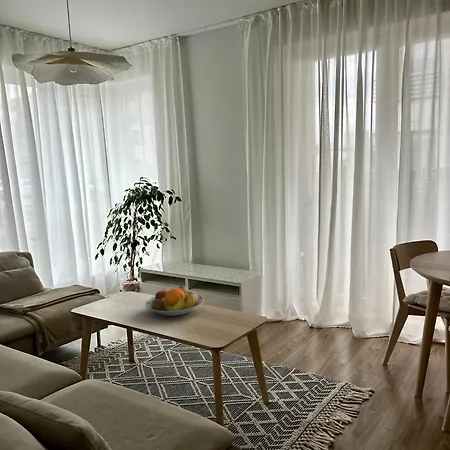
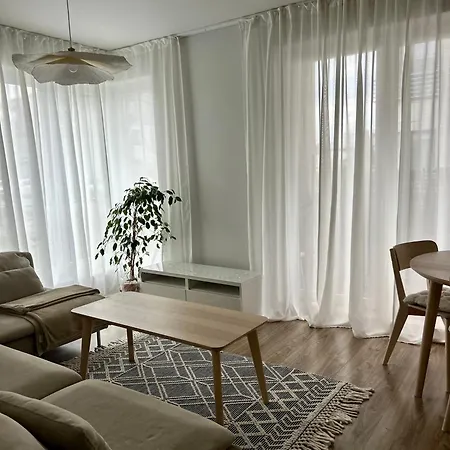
- fruit bowl (174, 298)
